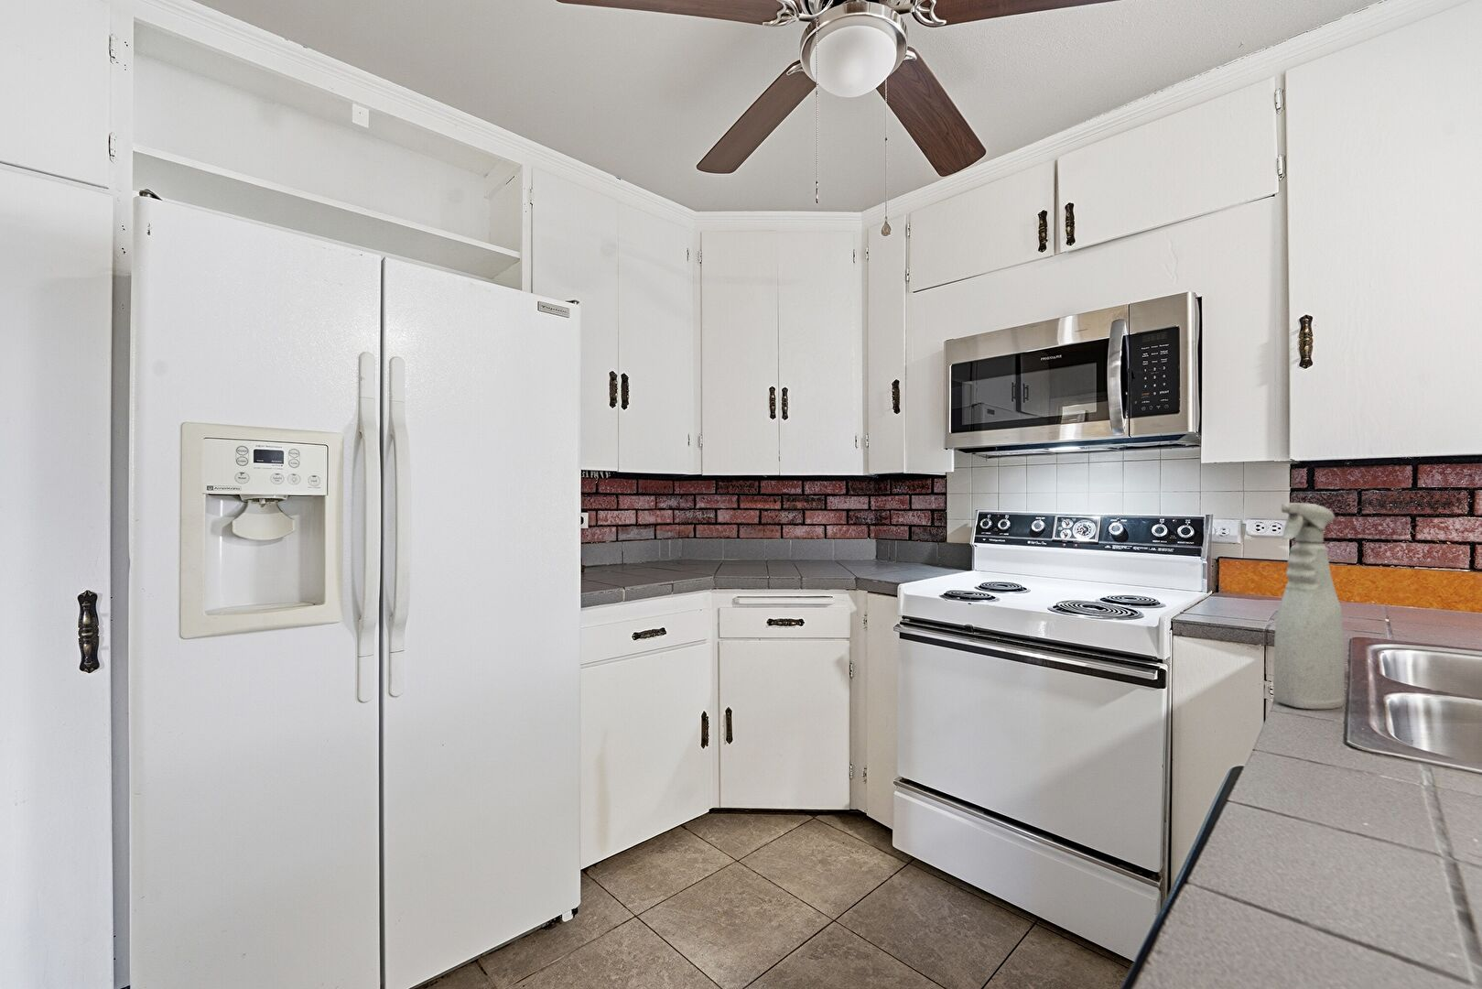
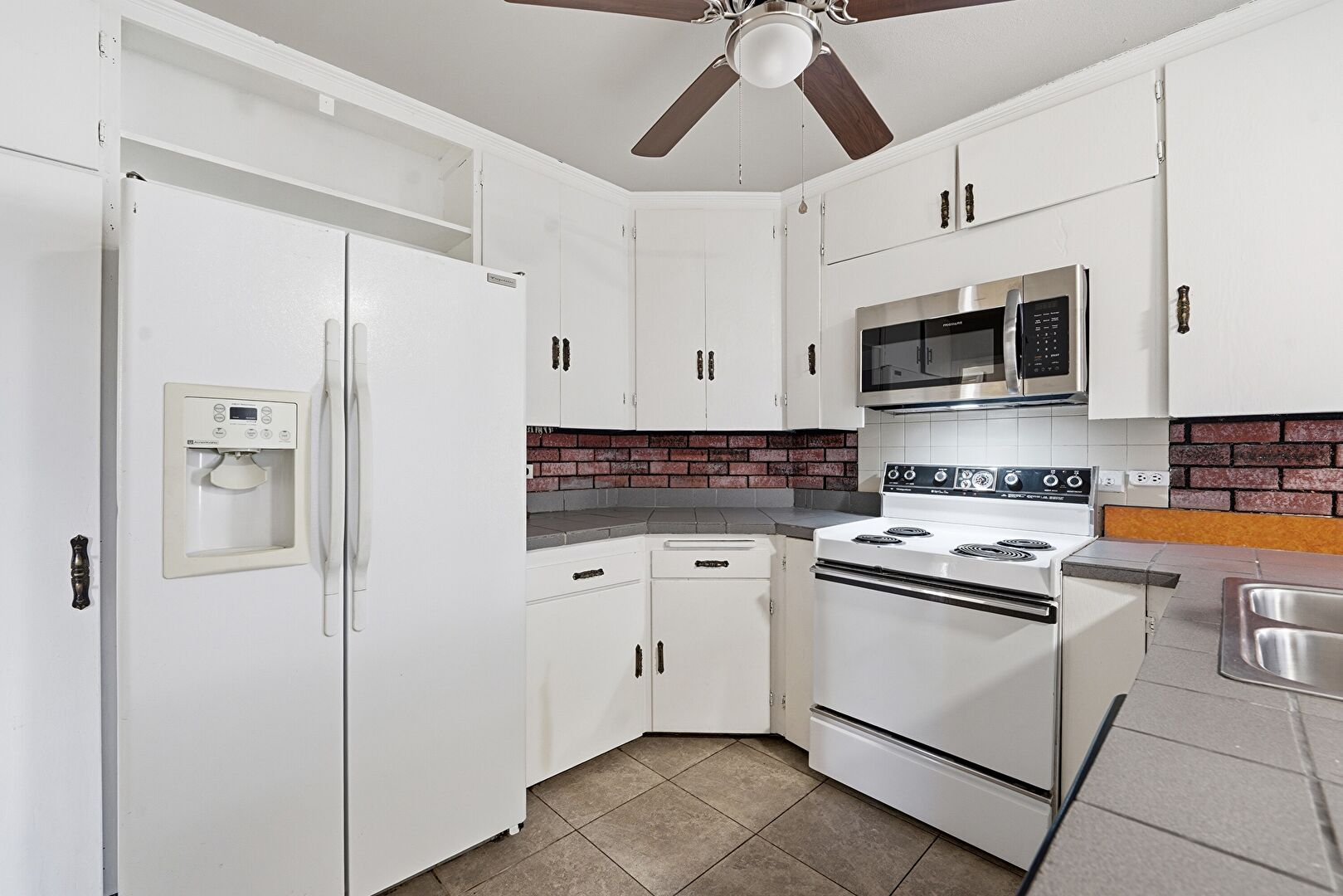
- spray bottle (1308, 602)
